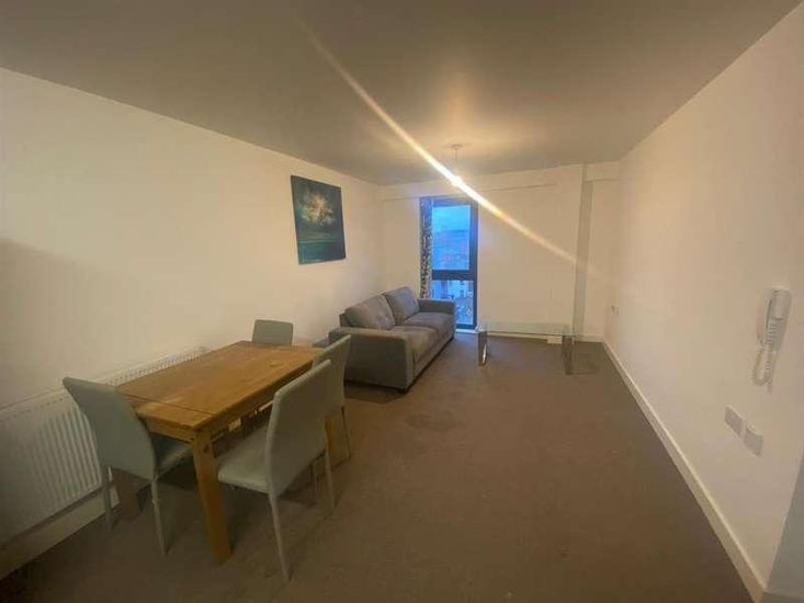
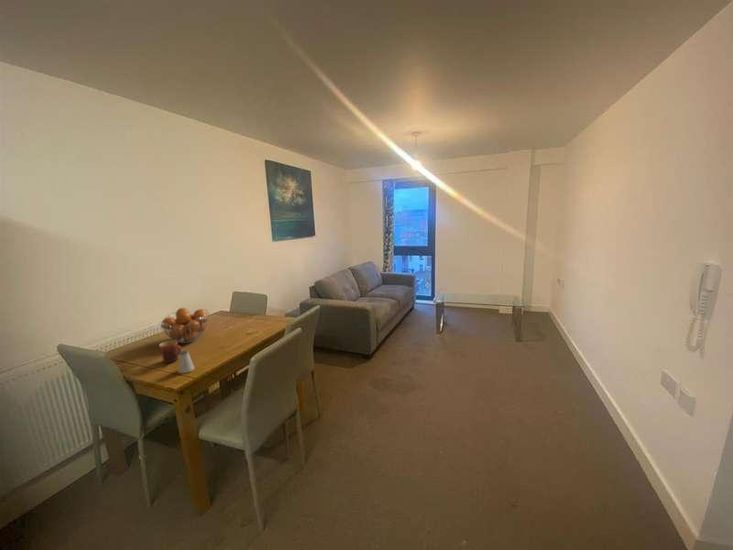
+ fruit basket (186, 324)
+ mug (172, 352)
+ saltshaker (185, 360)
